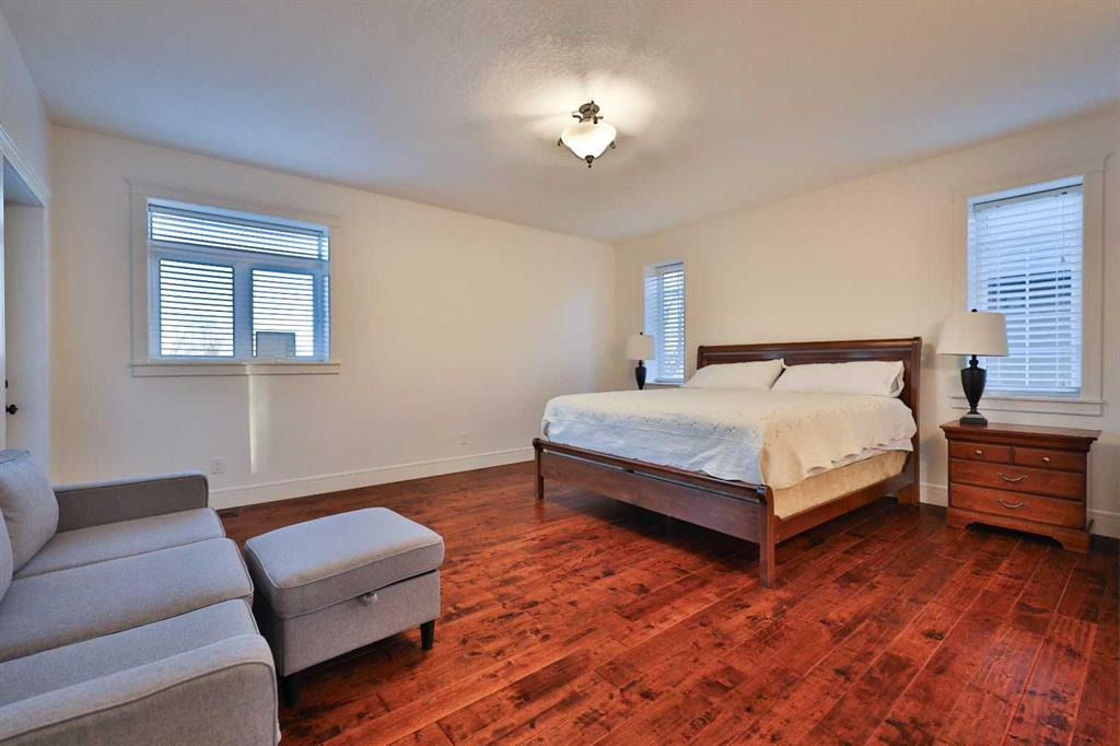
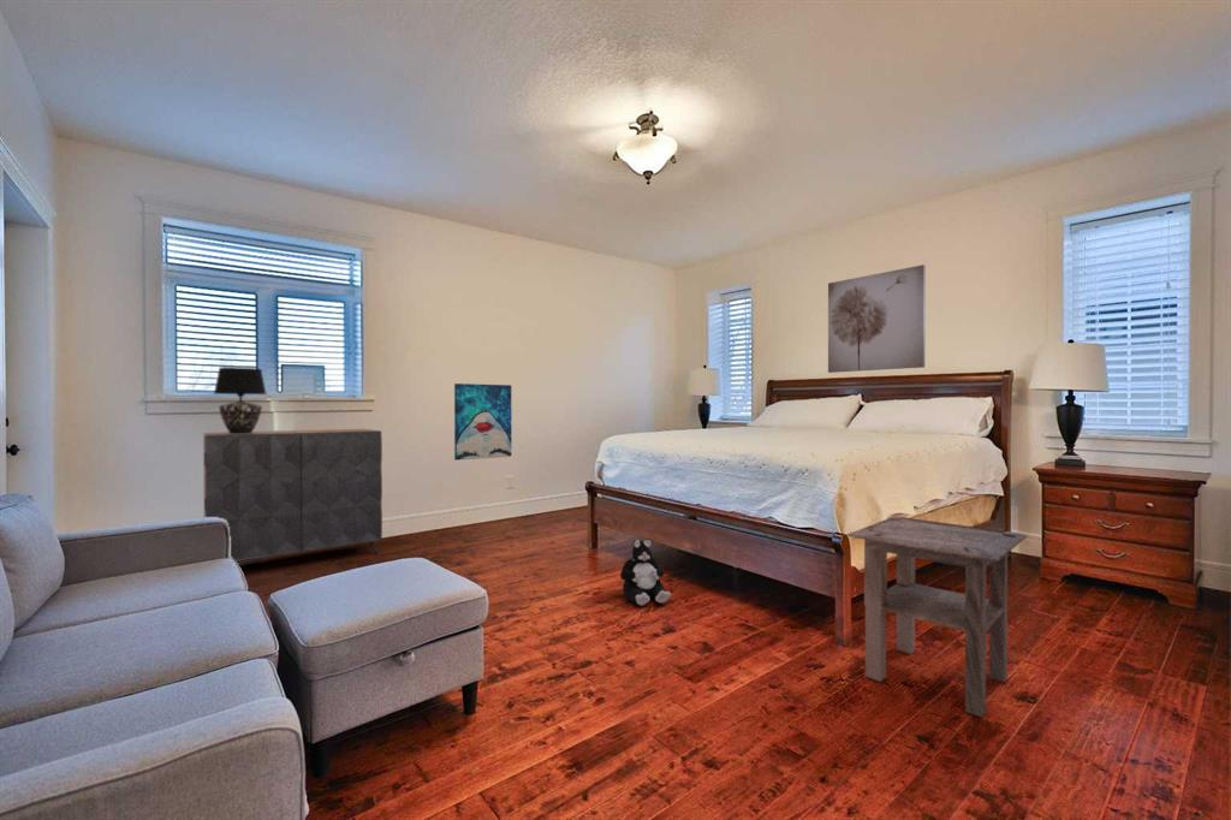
+ plush toy (643, 569)
+ dresser (296, 495)
+ wall art (483, 421)
+ table lamp (240, 400)
+ side table (935, 604)
+ wall art (873, 322)
